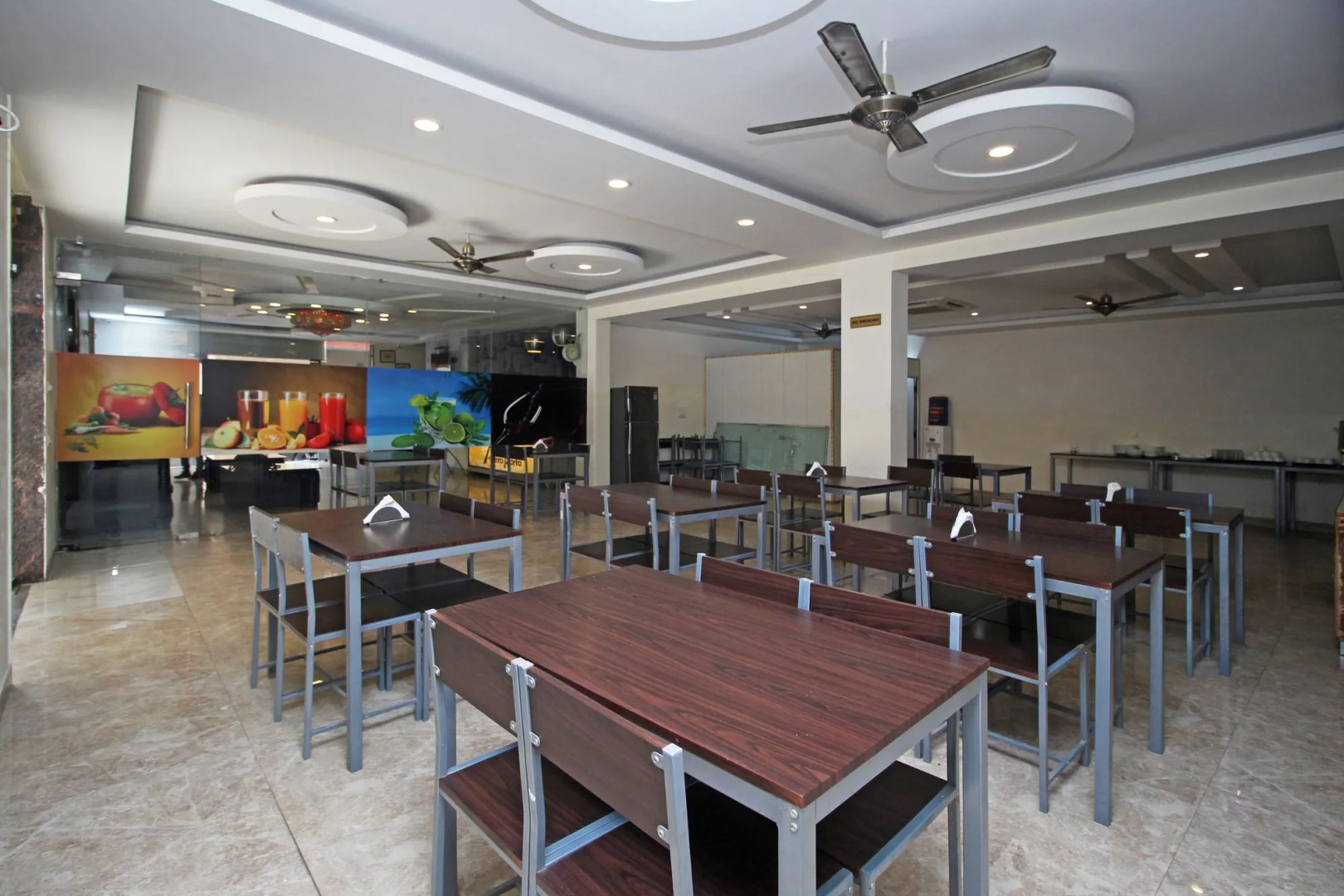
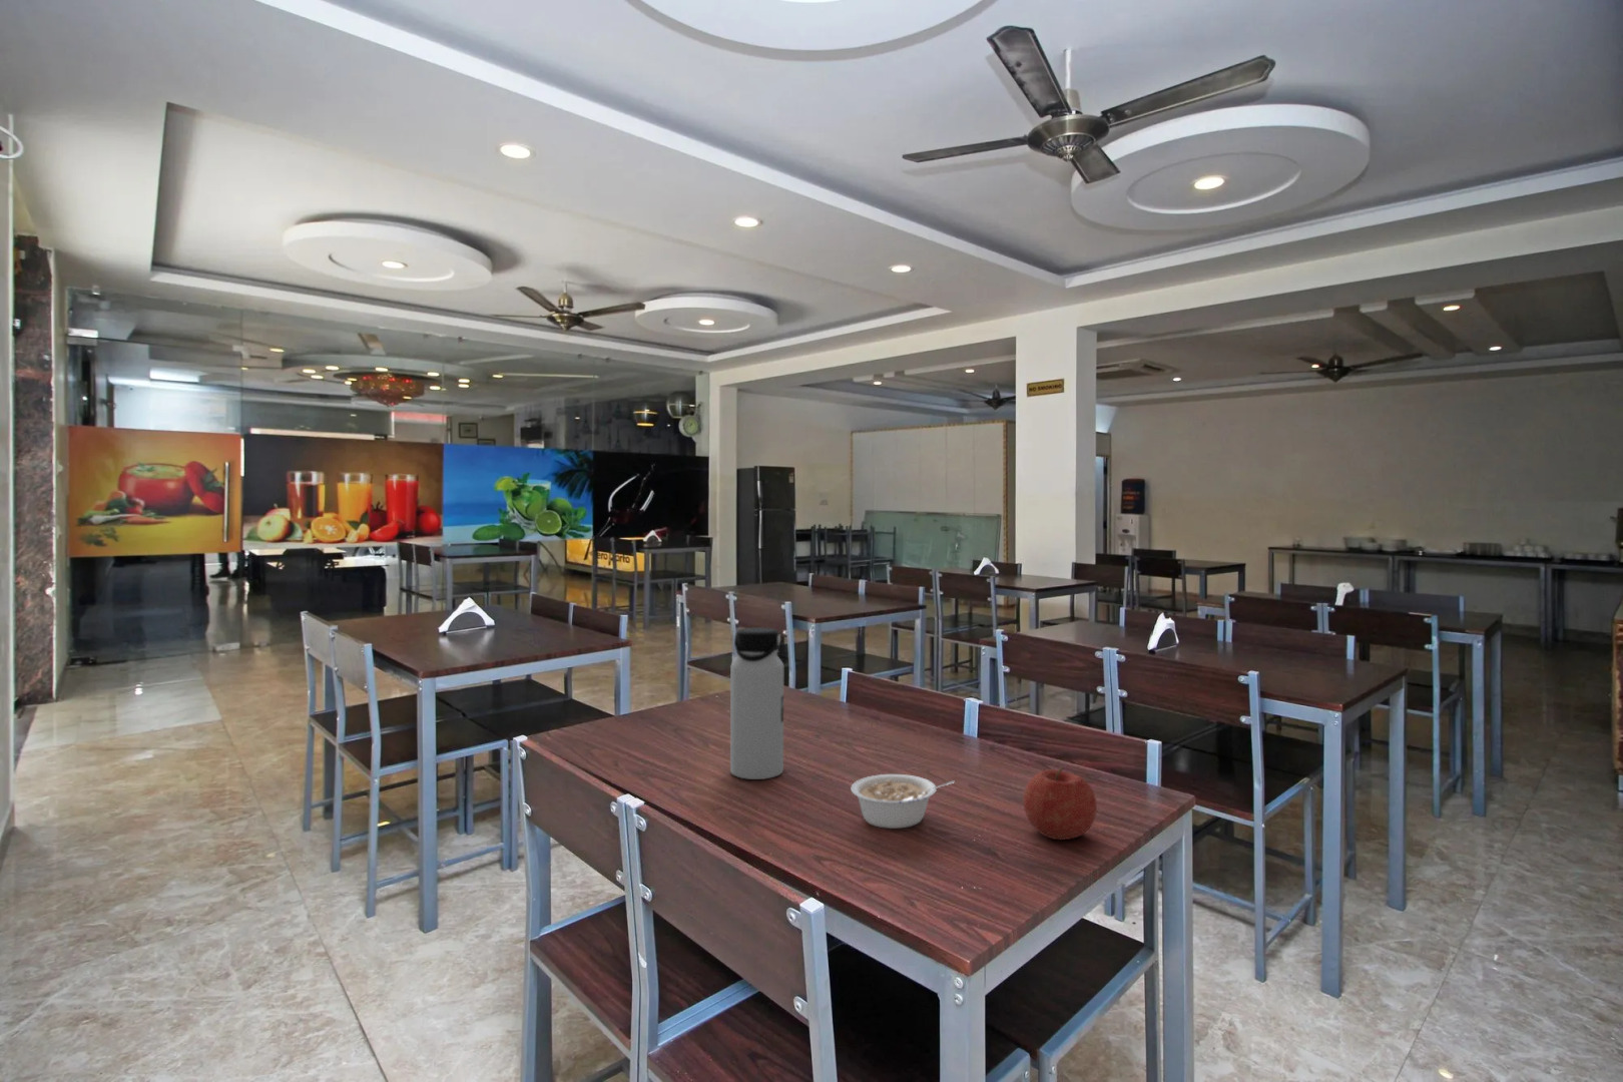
+ fruit (1059, 798)
+ water bottle (756, 700)
+ legume (896, 798)
